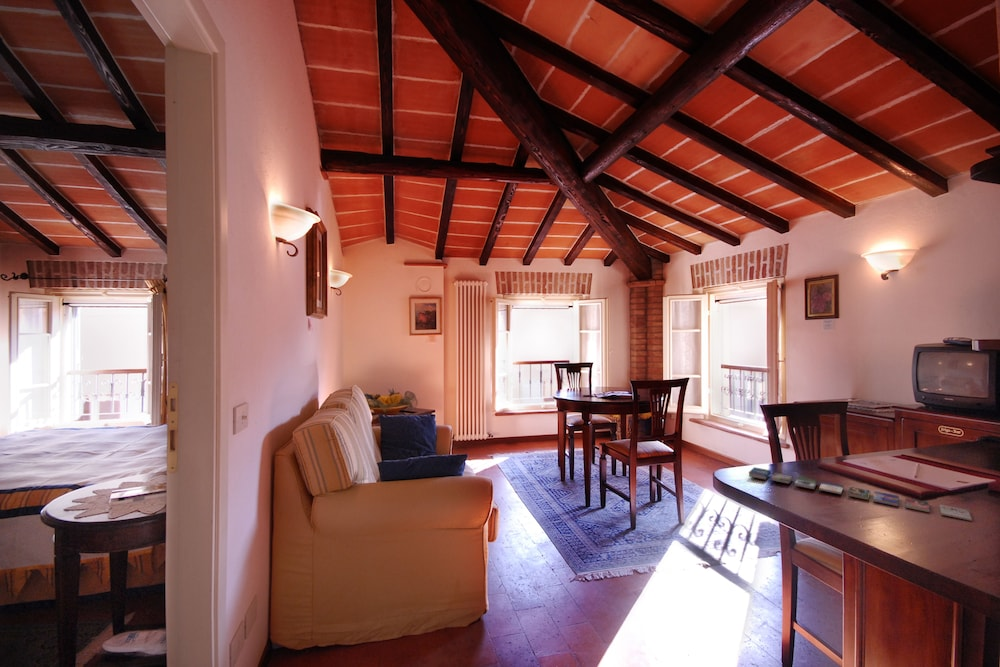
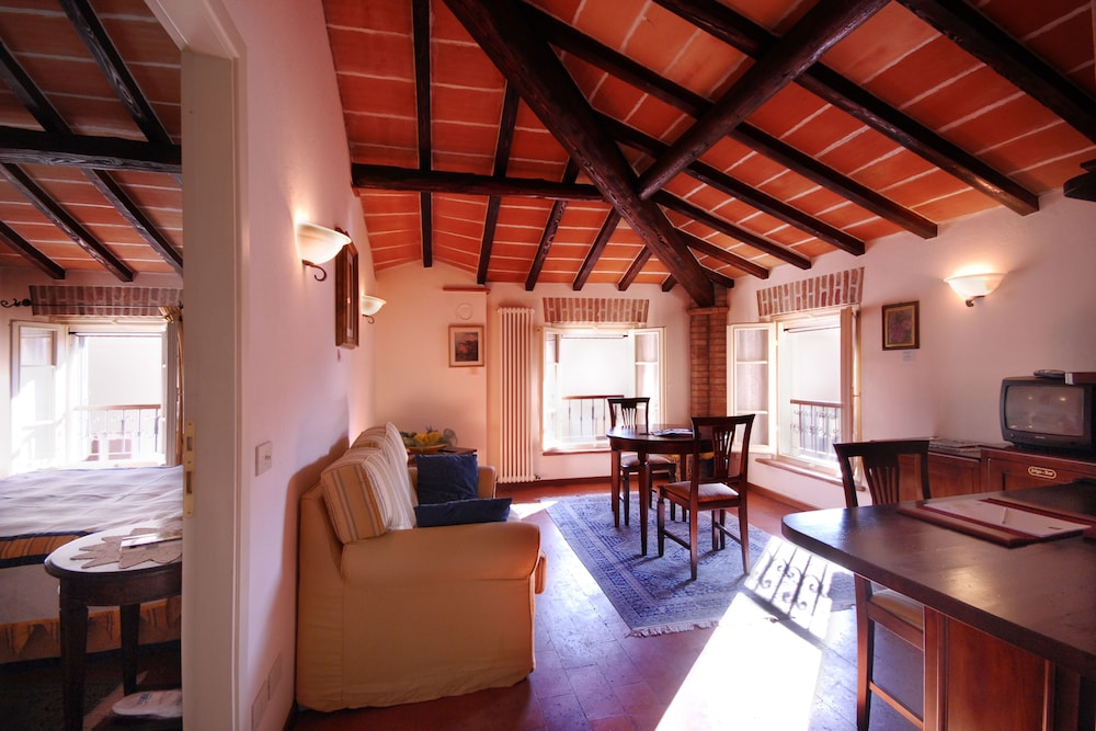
- book (843, 488)
